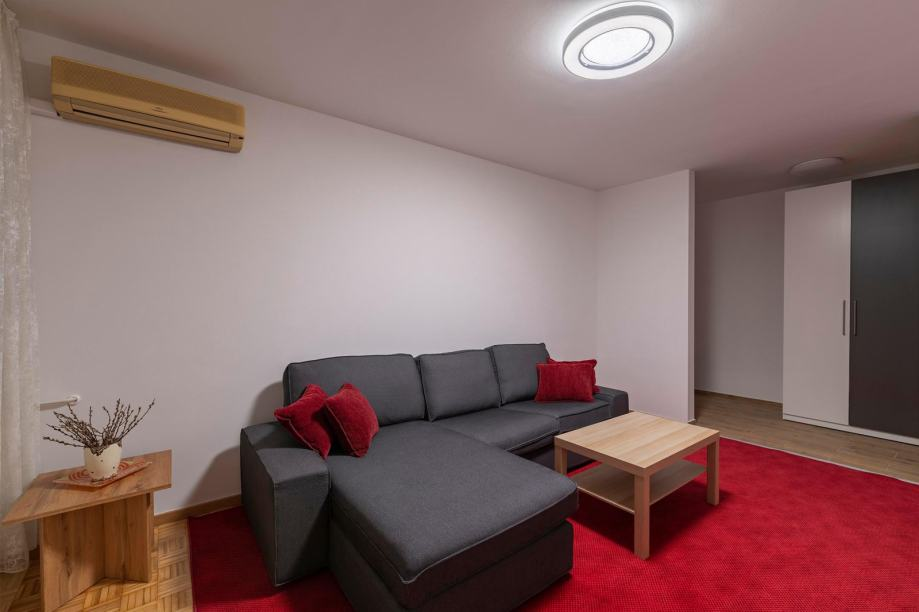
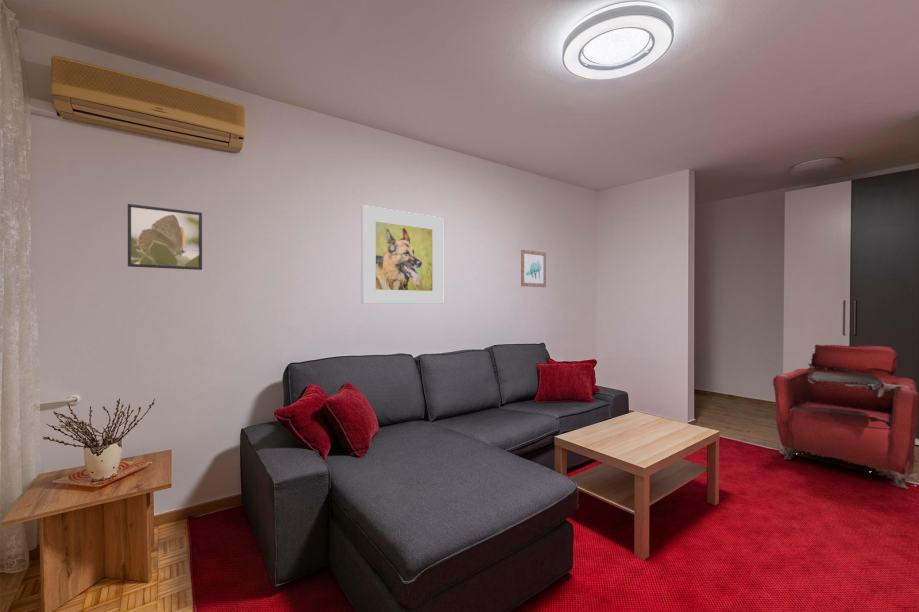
+ wall art (533, 268)
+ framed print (405, 257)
+ armchair (848, 406)
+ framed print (166, 238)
